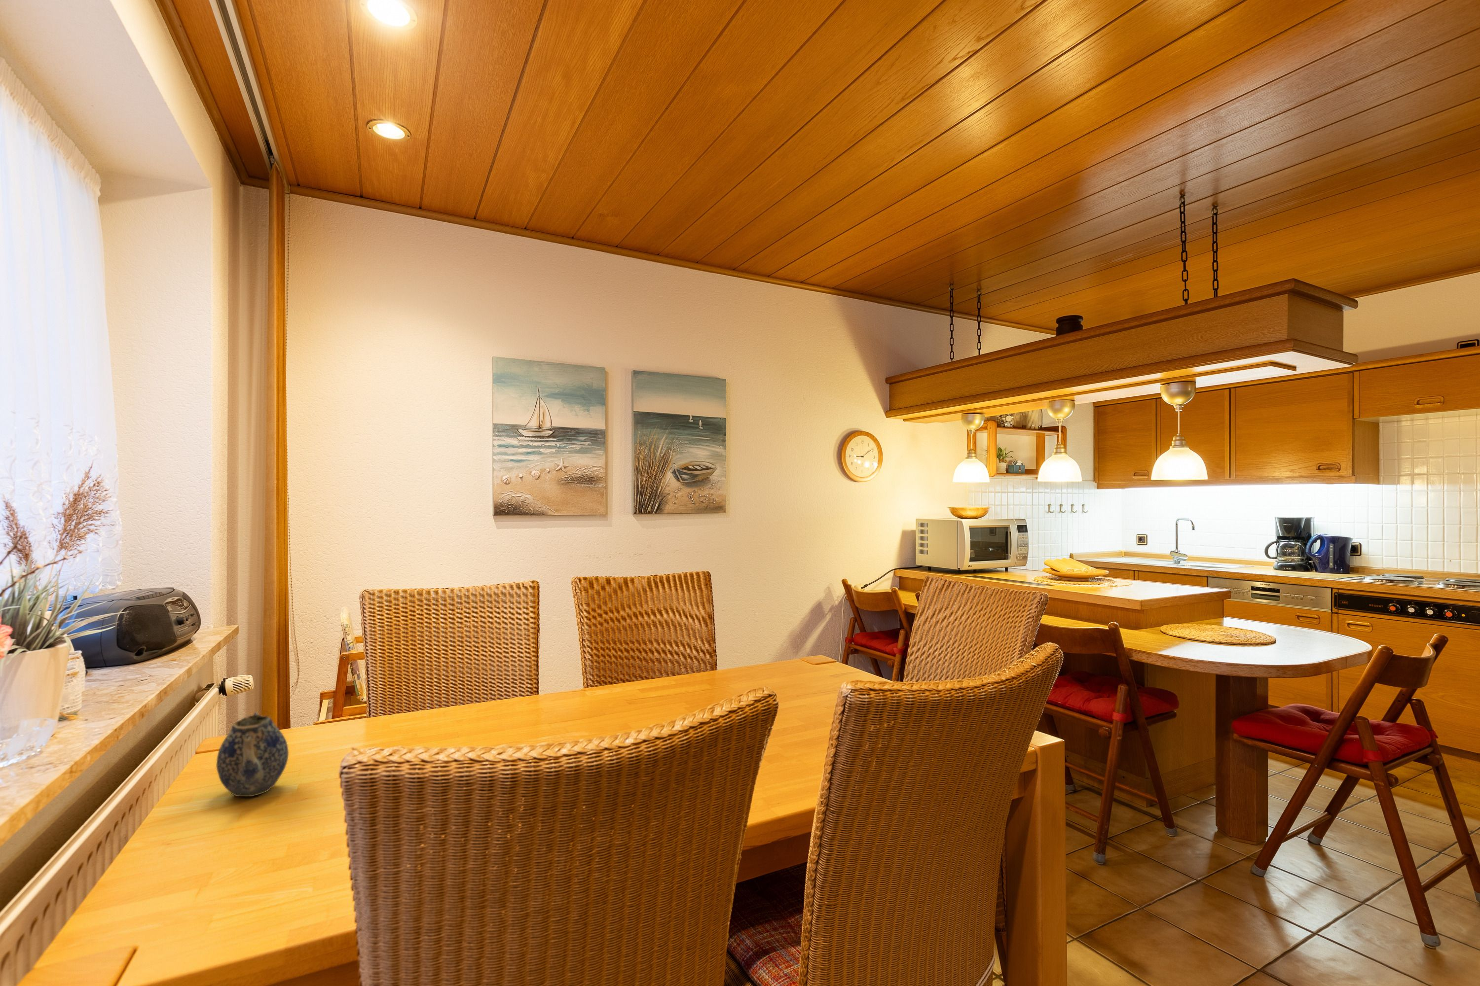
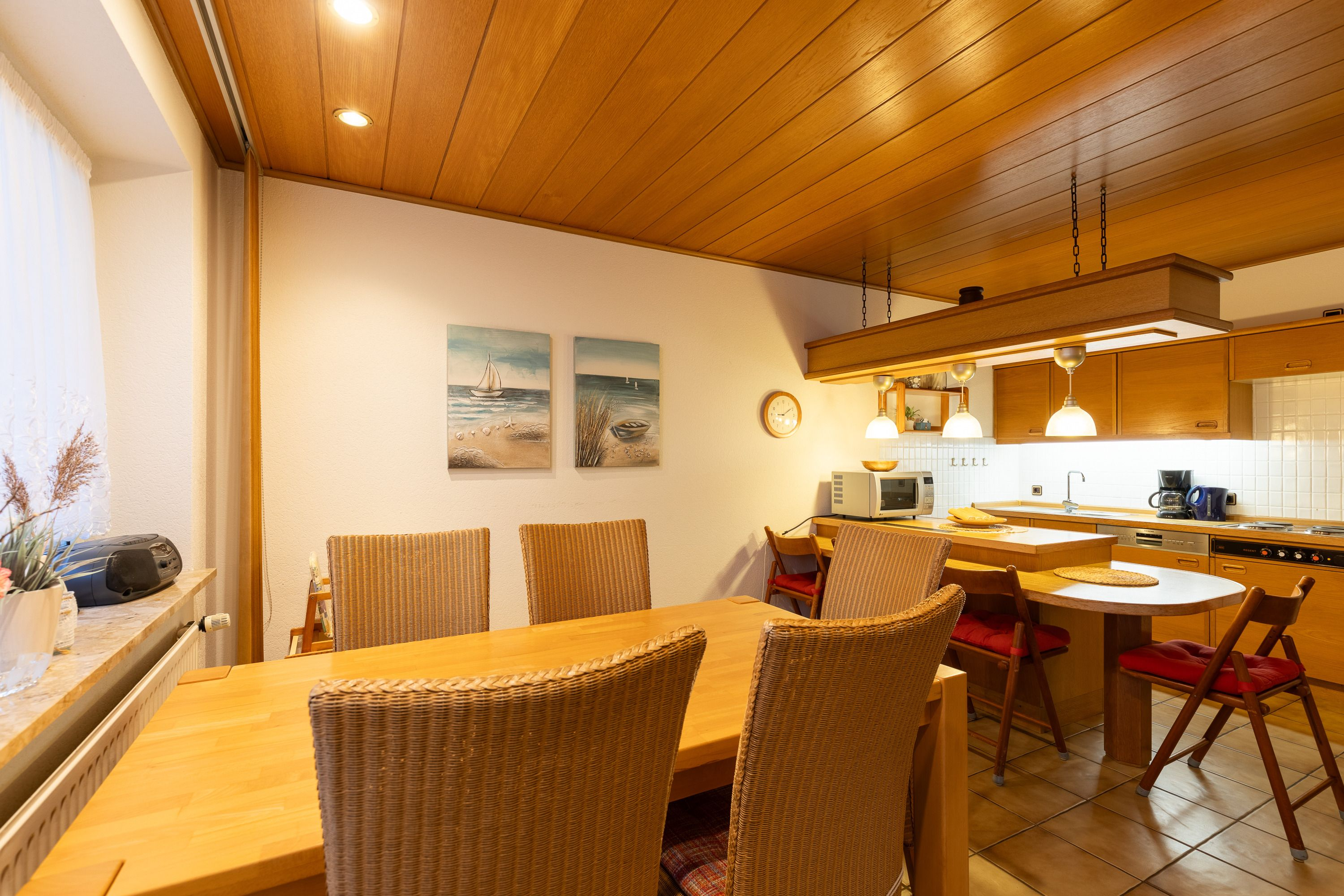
- teapot (252, 753)
